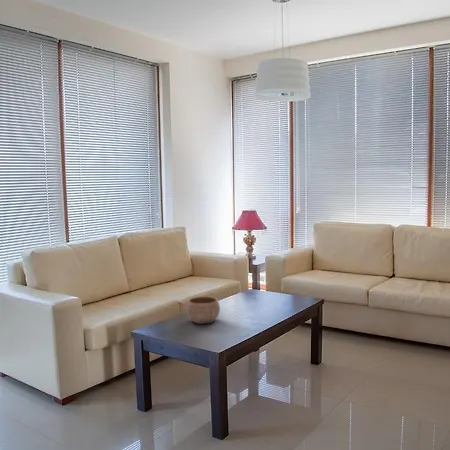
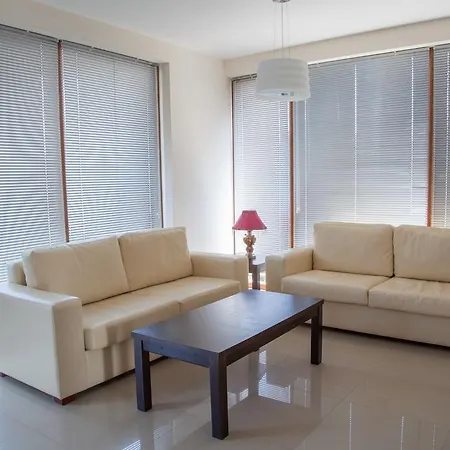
- bowl (203, 310)
